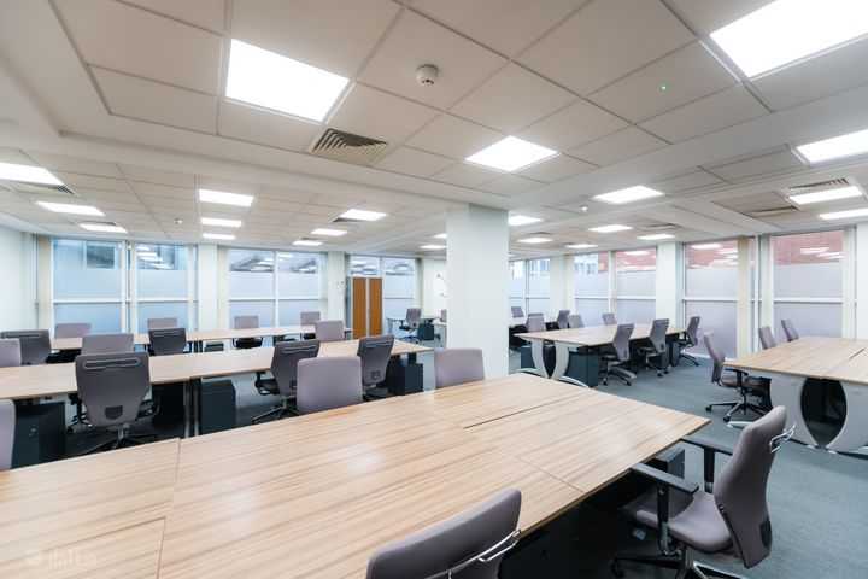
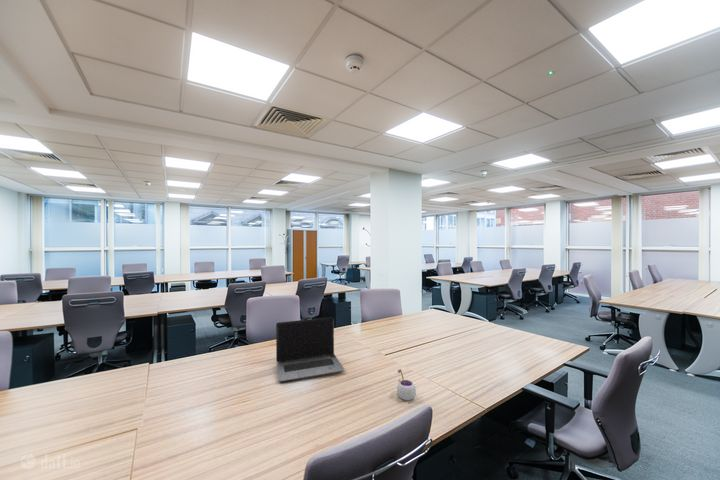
+ mug (404, 383)
+ laptop computer (309, 347)
